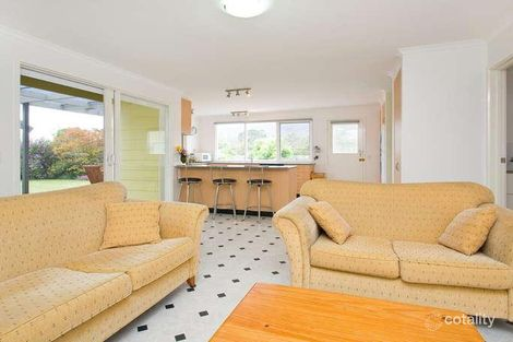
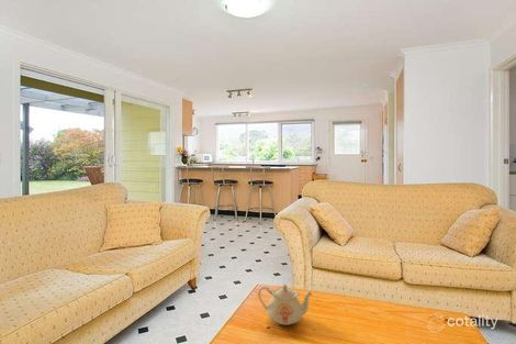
+ teapot (284, 301)
